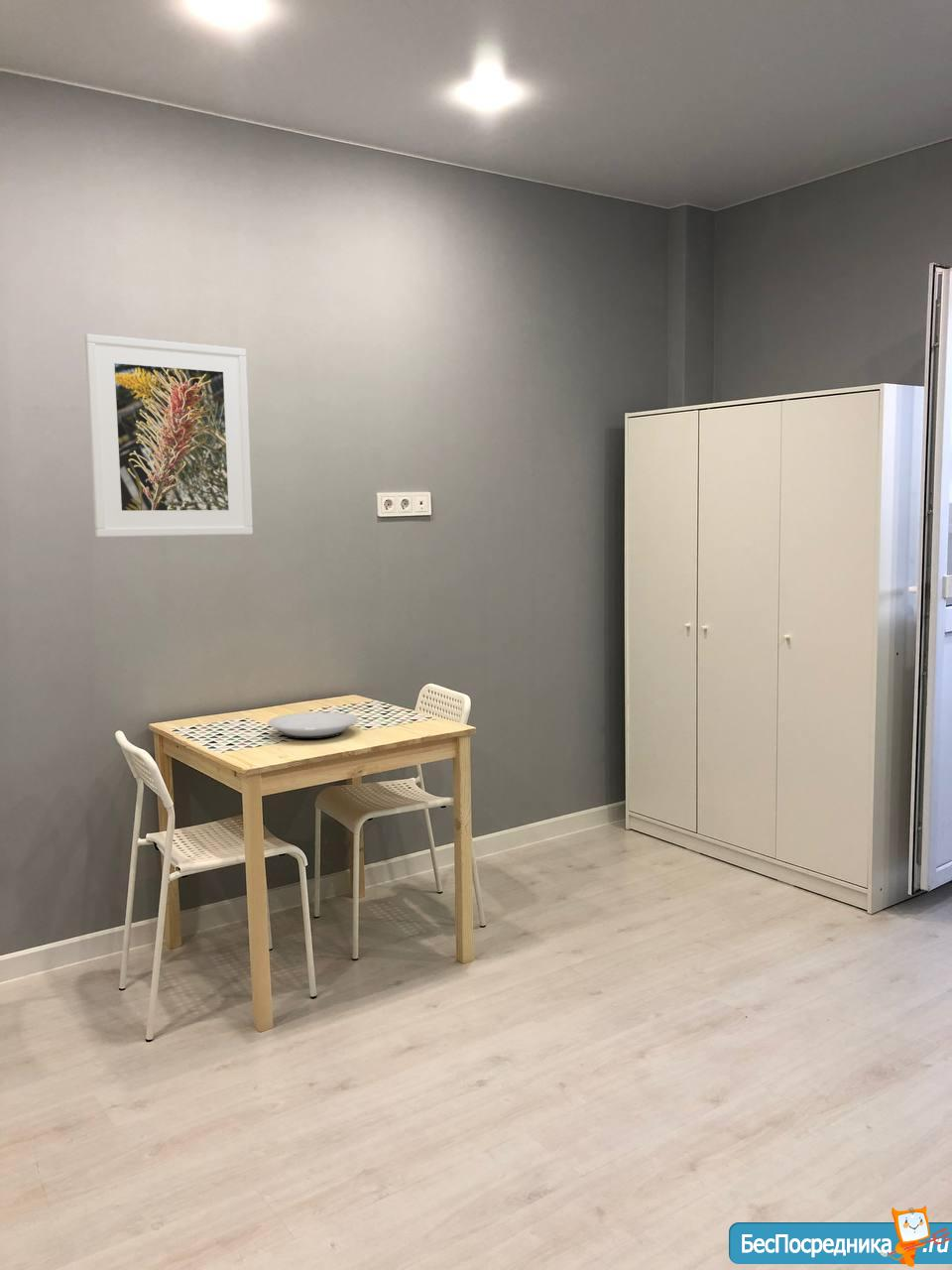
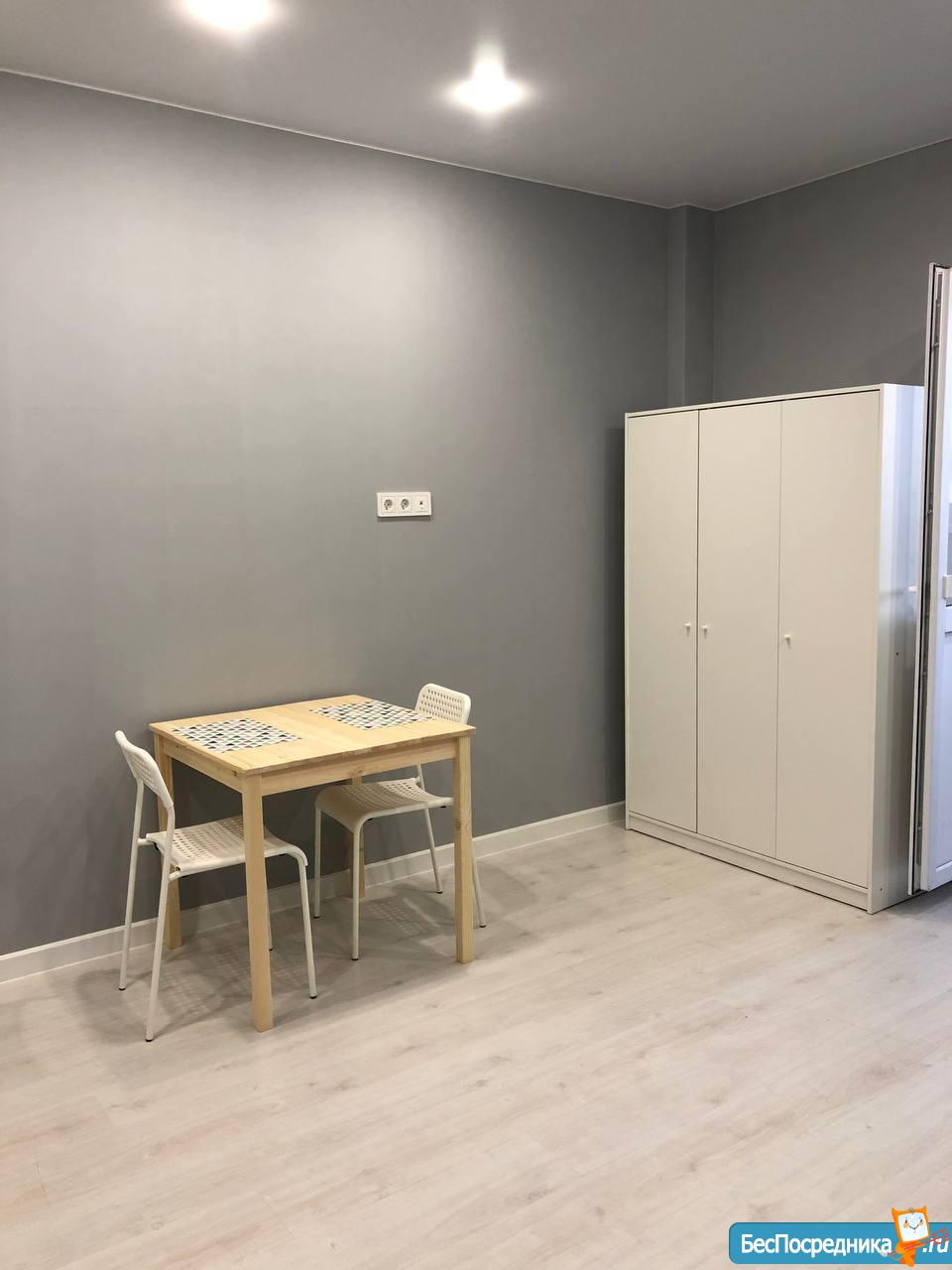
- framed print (173, 440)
- plate (313, 726)
